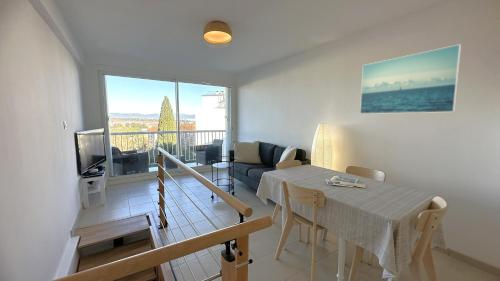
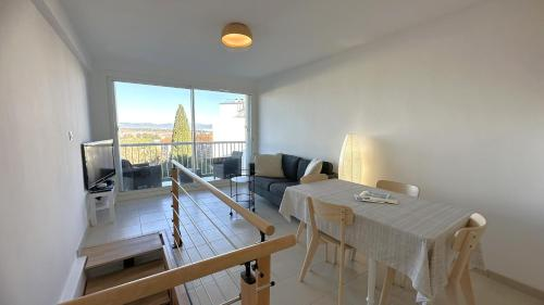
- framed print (402, 85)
